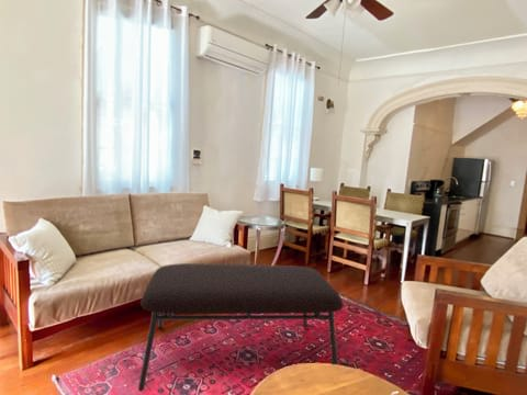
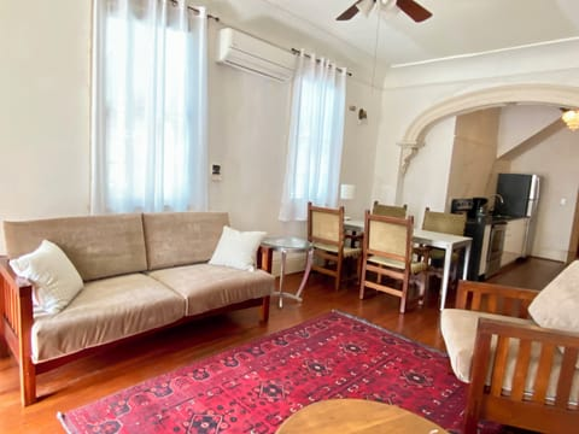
- coffee table (240, 313)
